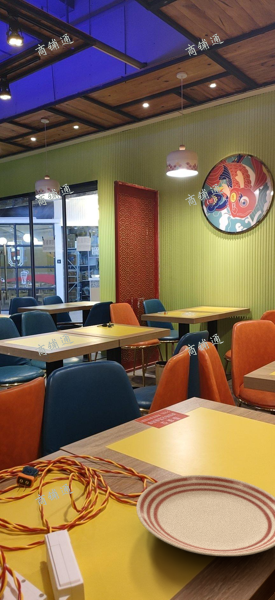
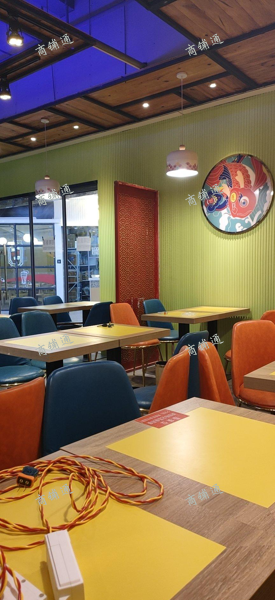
- dinner plate (211, 514)
